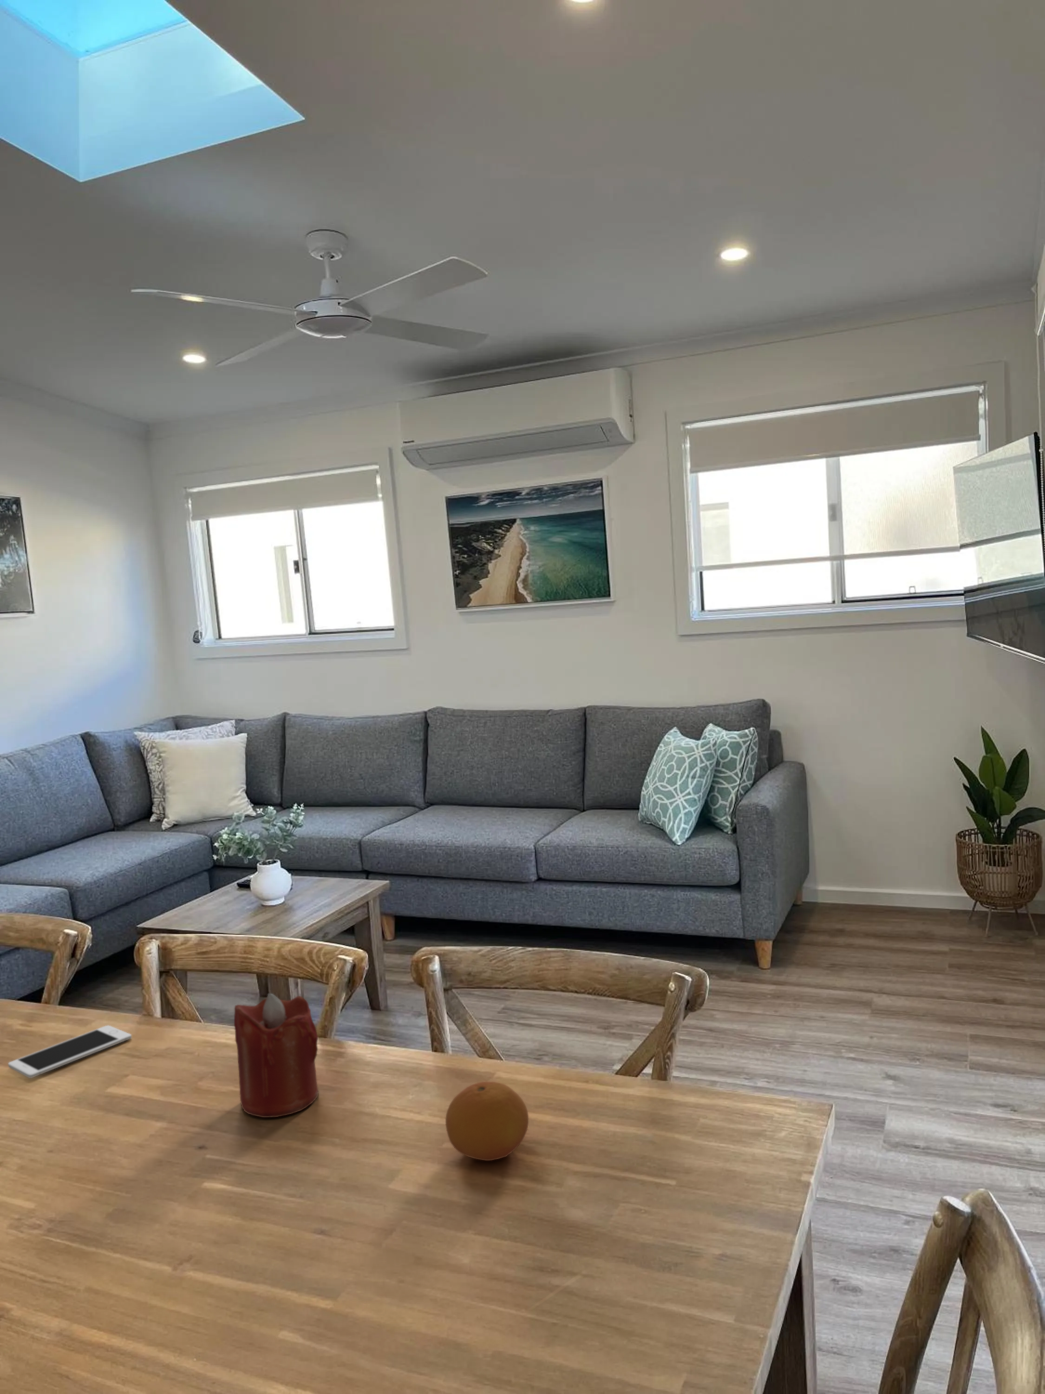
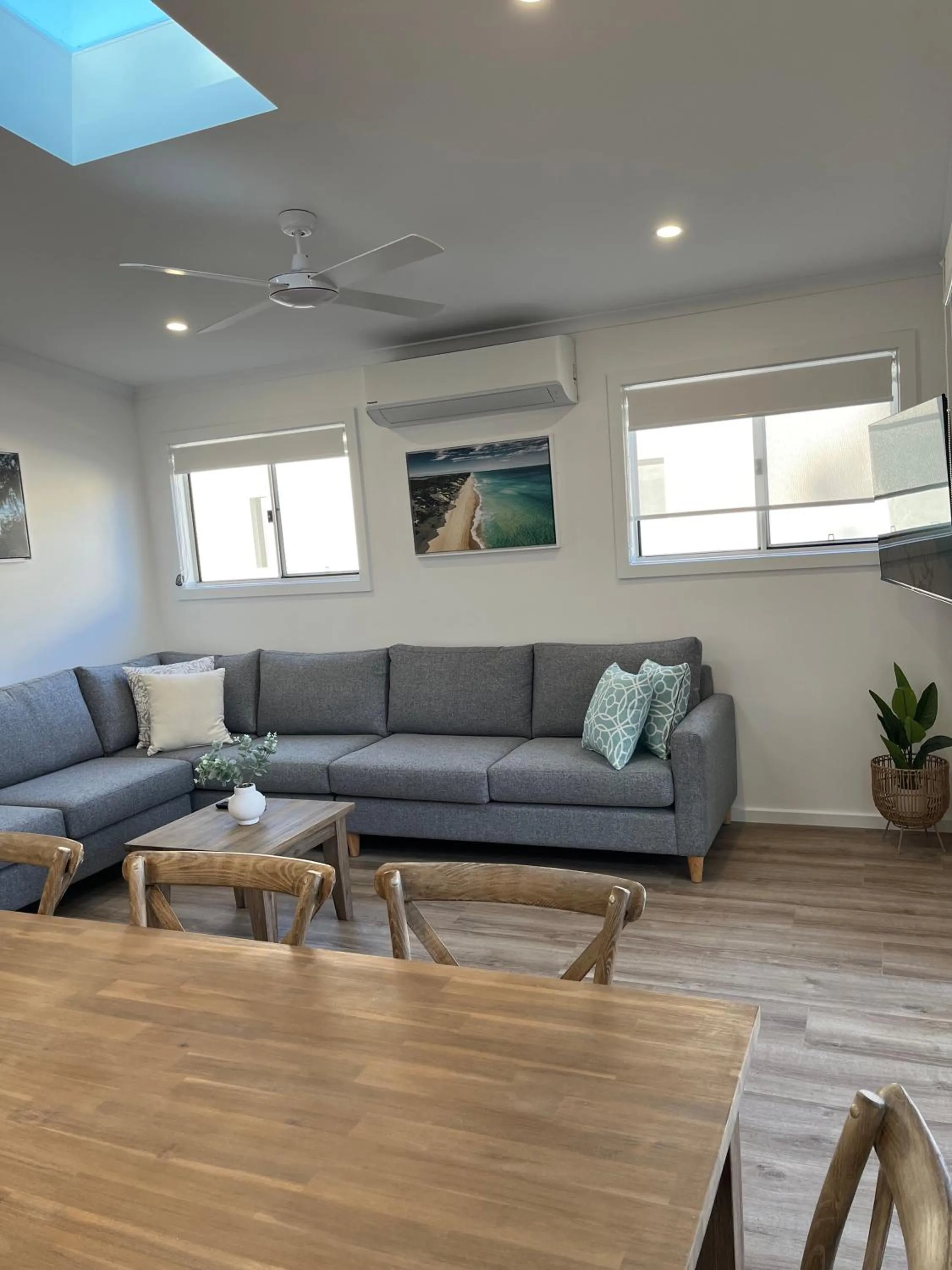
- cell phone (71, 1050)
- fruit (486, 1120)
- candle (274, 1046)
